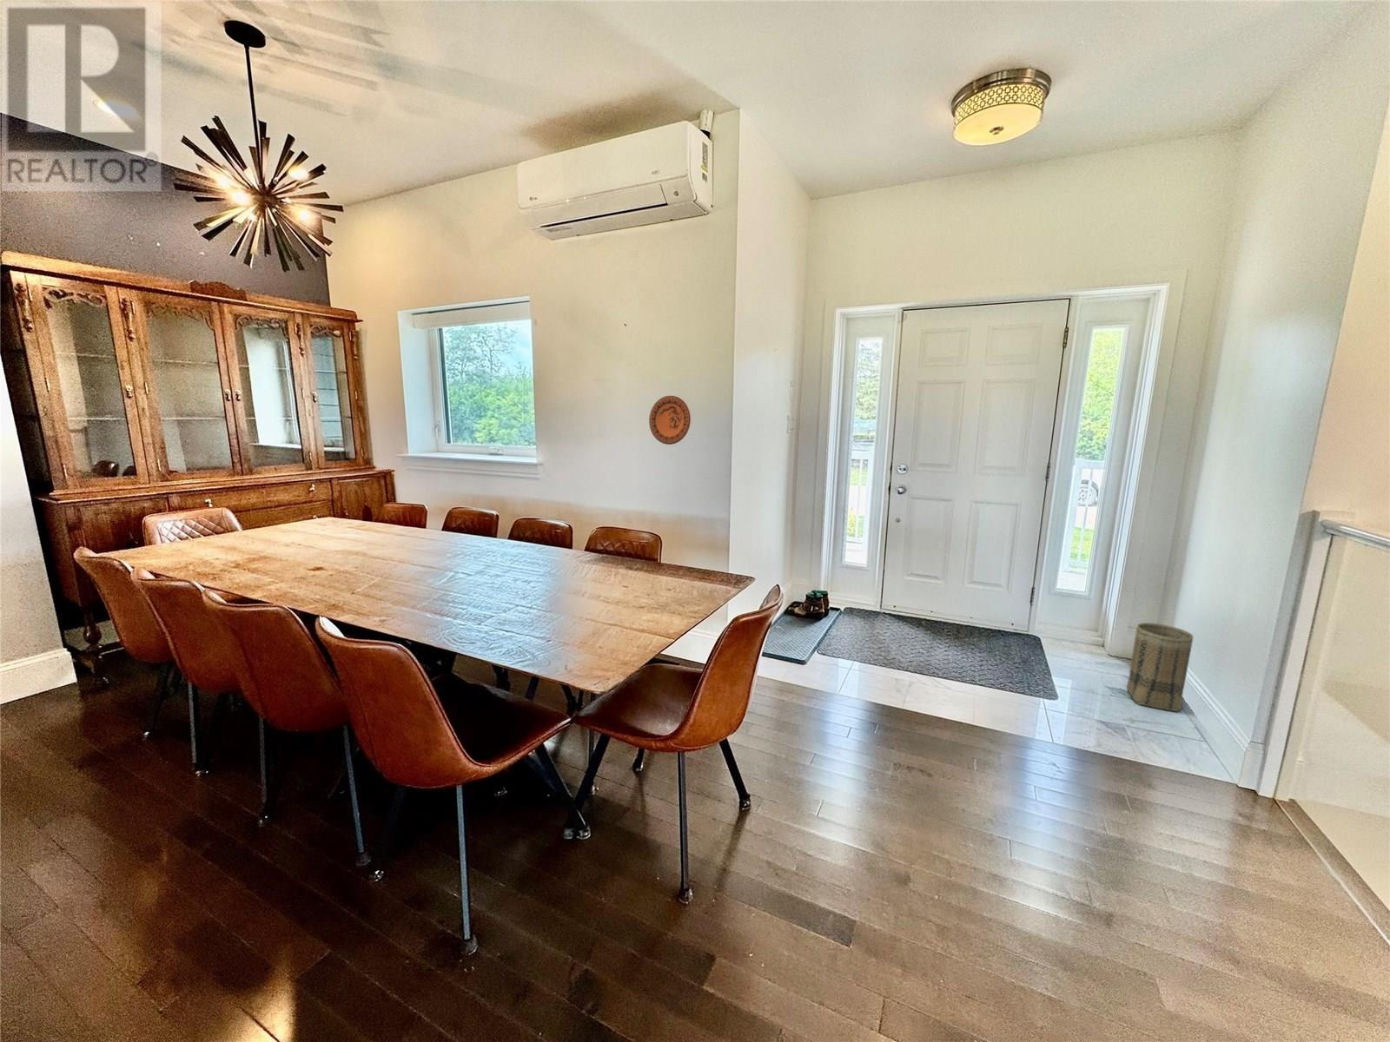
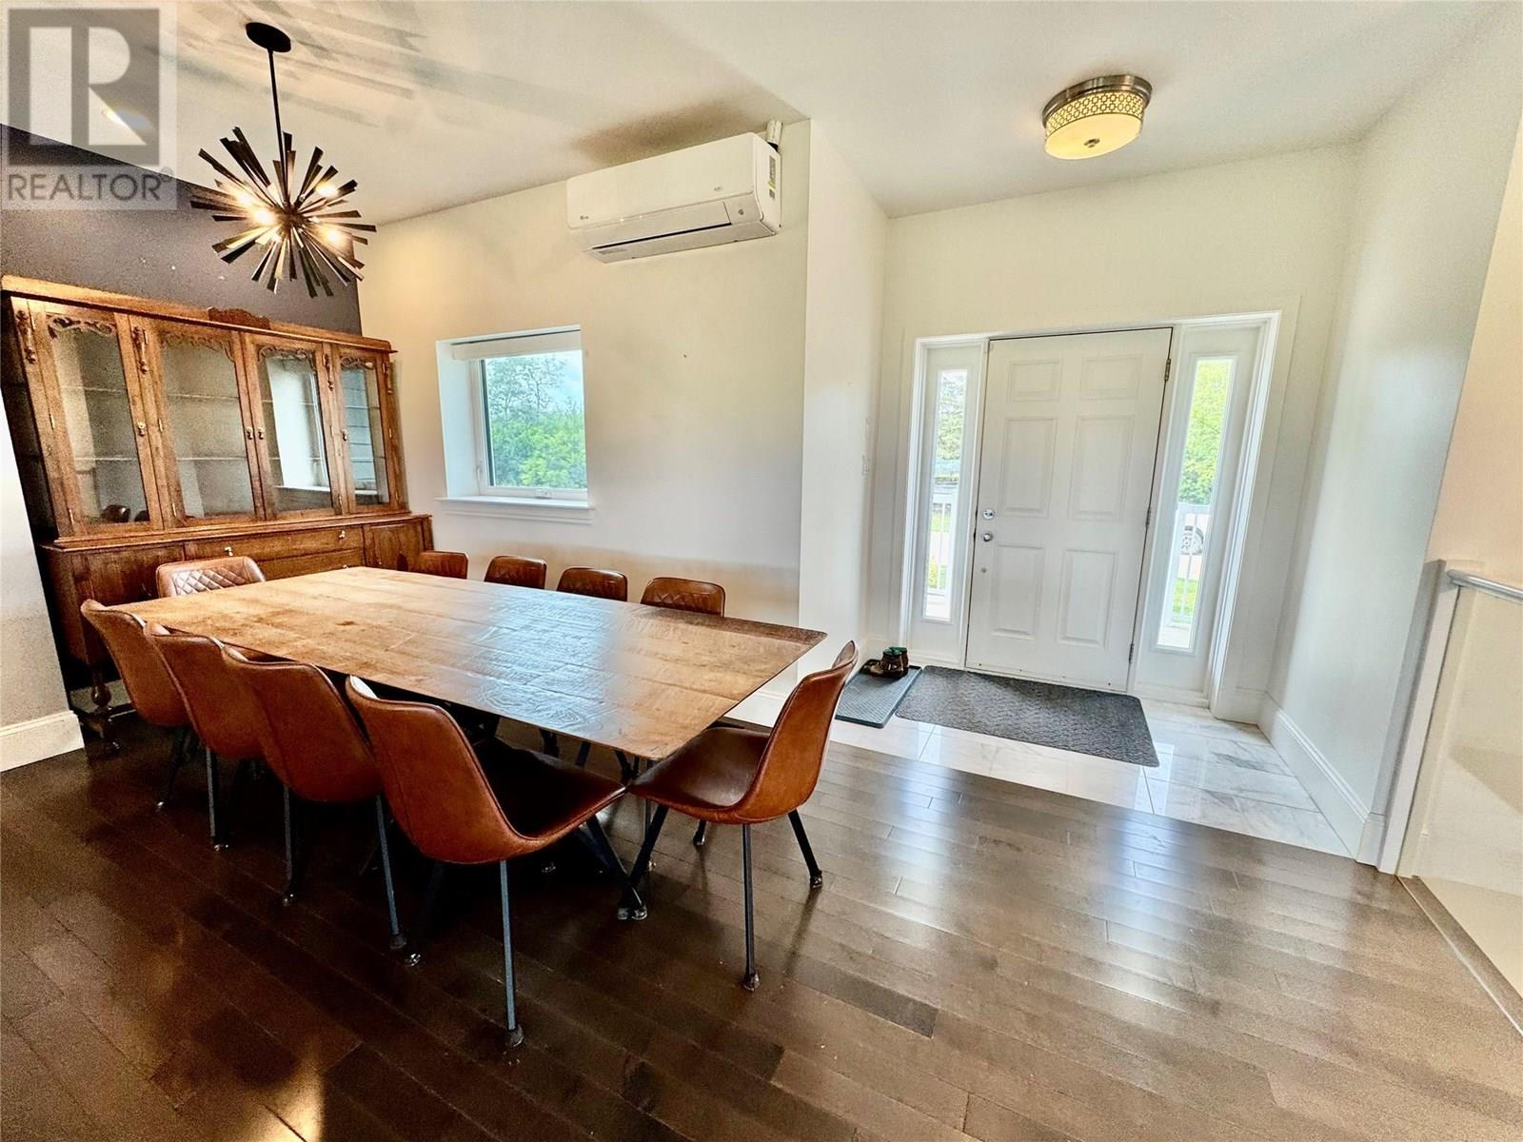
- basket (1158, 665)
- decorative plate (670, 419)
